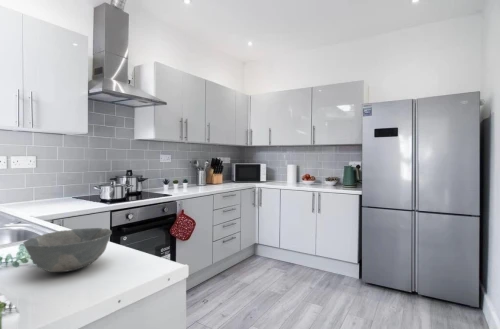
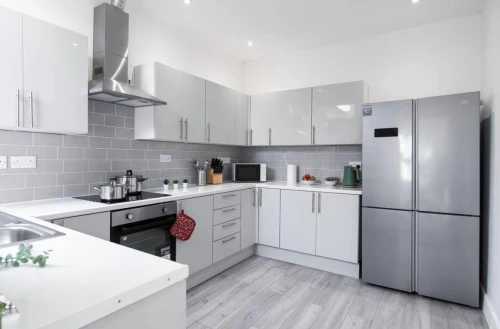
- bowl (70, 251)
